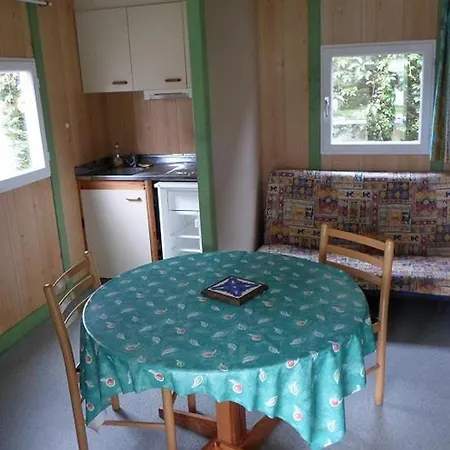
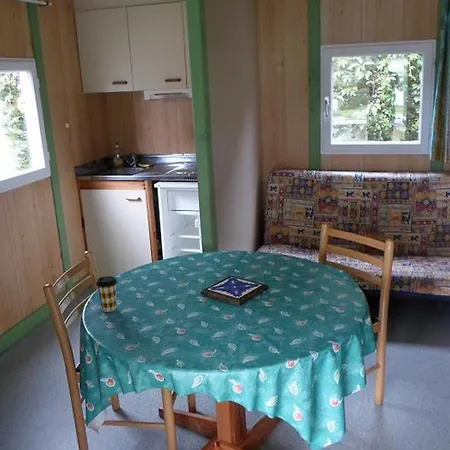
+ coffee cup (107, 294)
